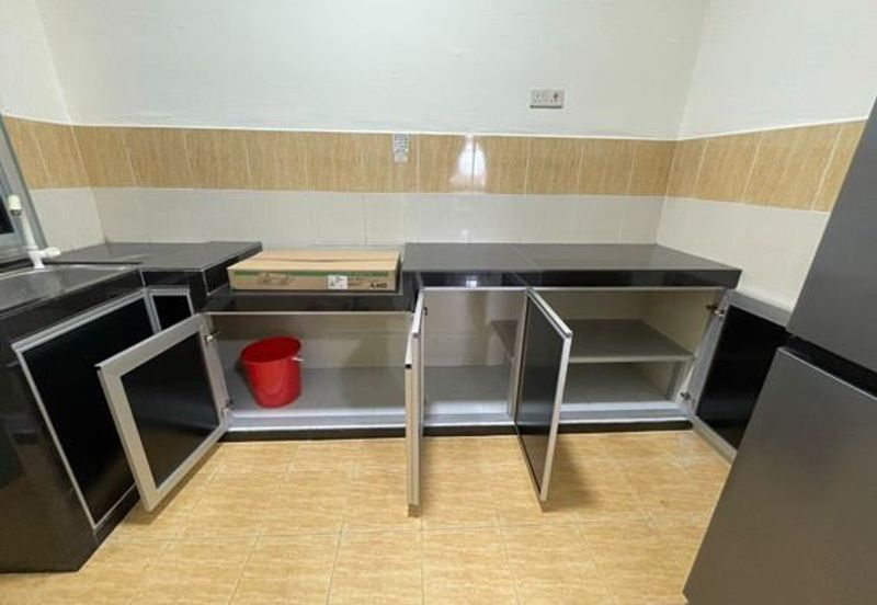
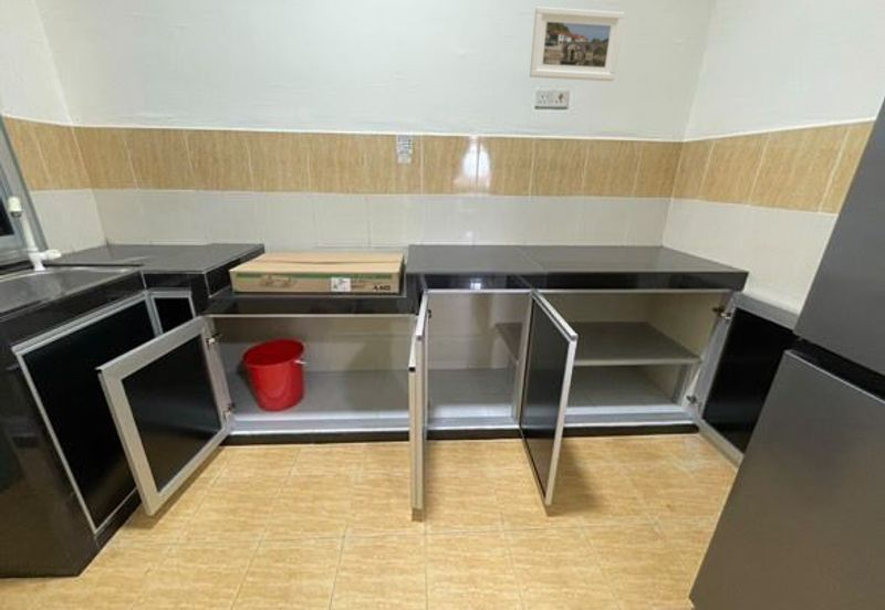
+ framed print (575, 45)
